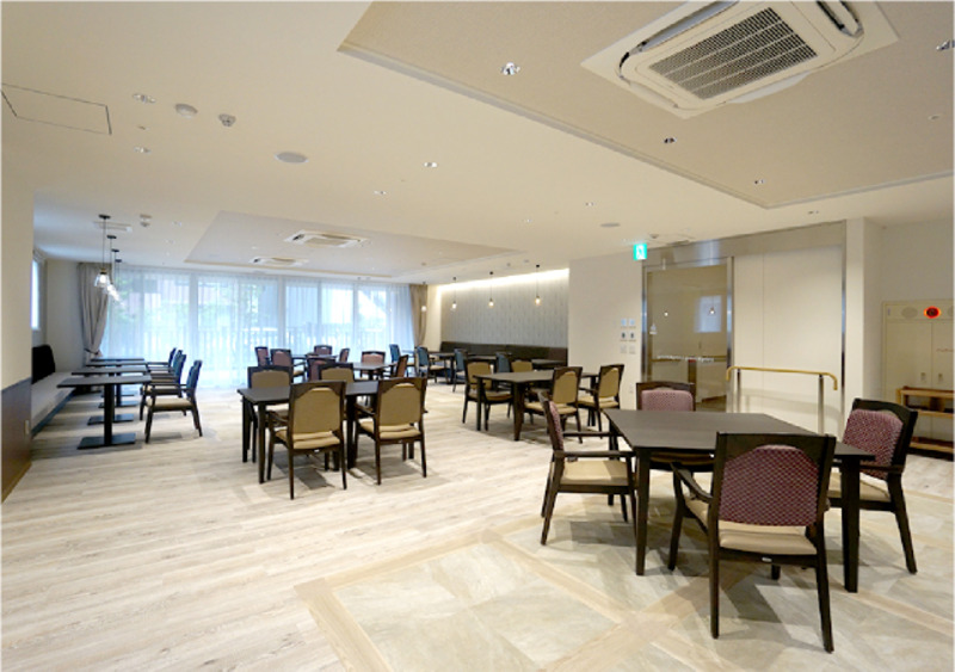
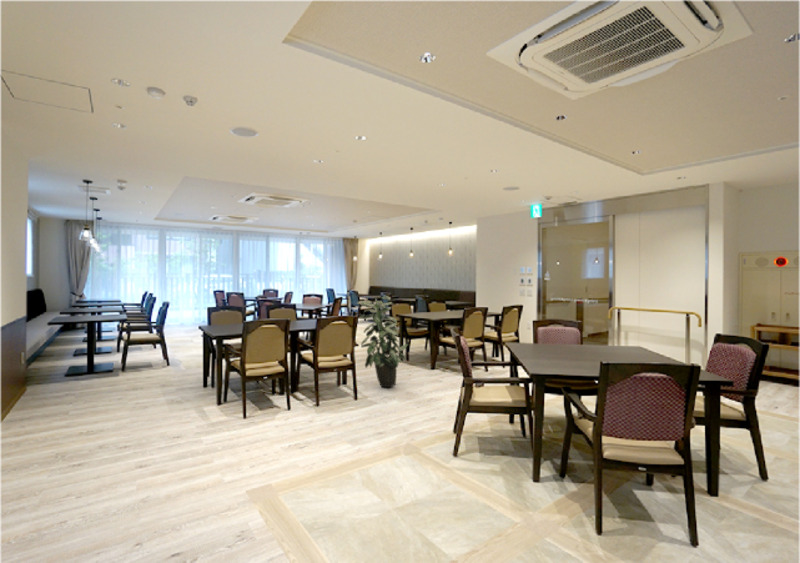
+ indoor plant (382, 341)
